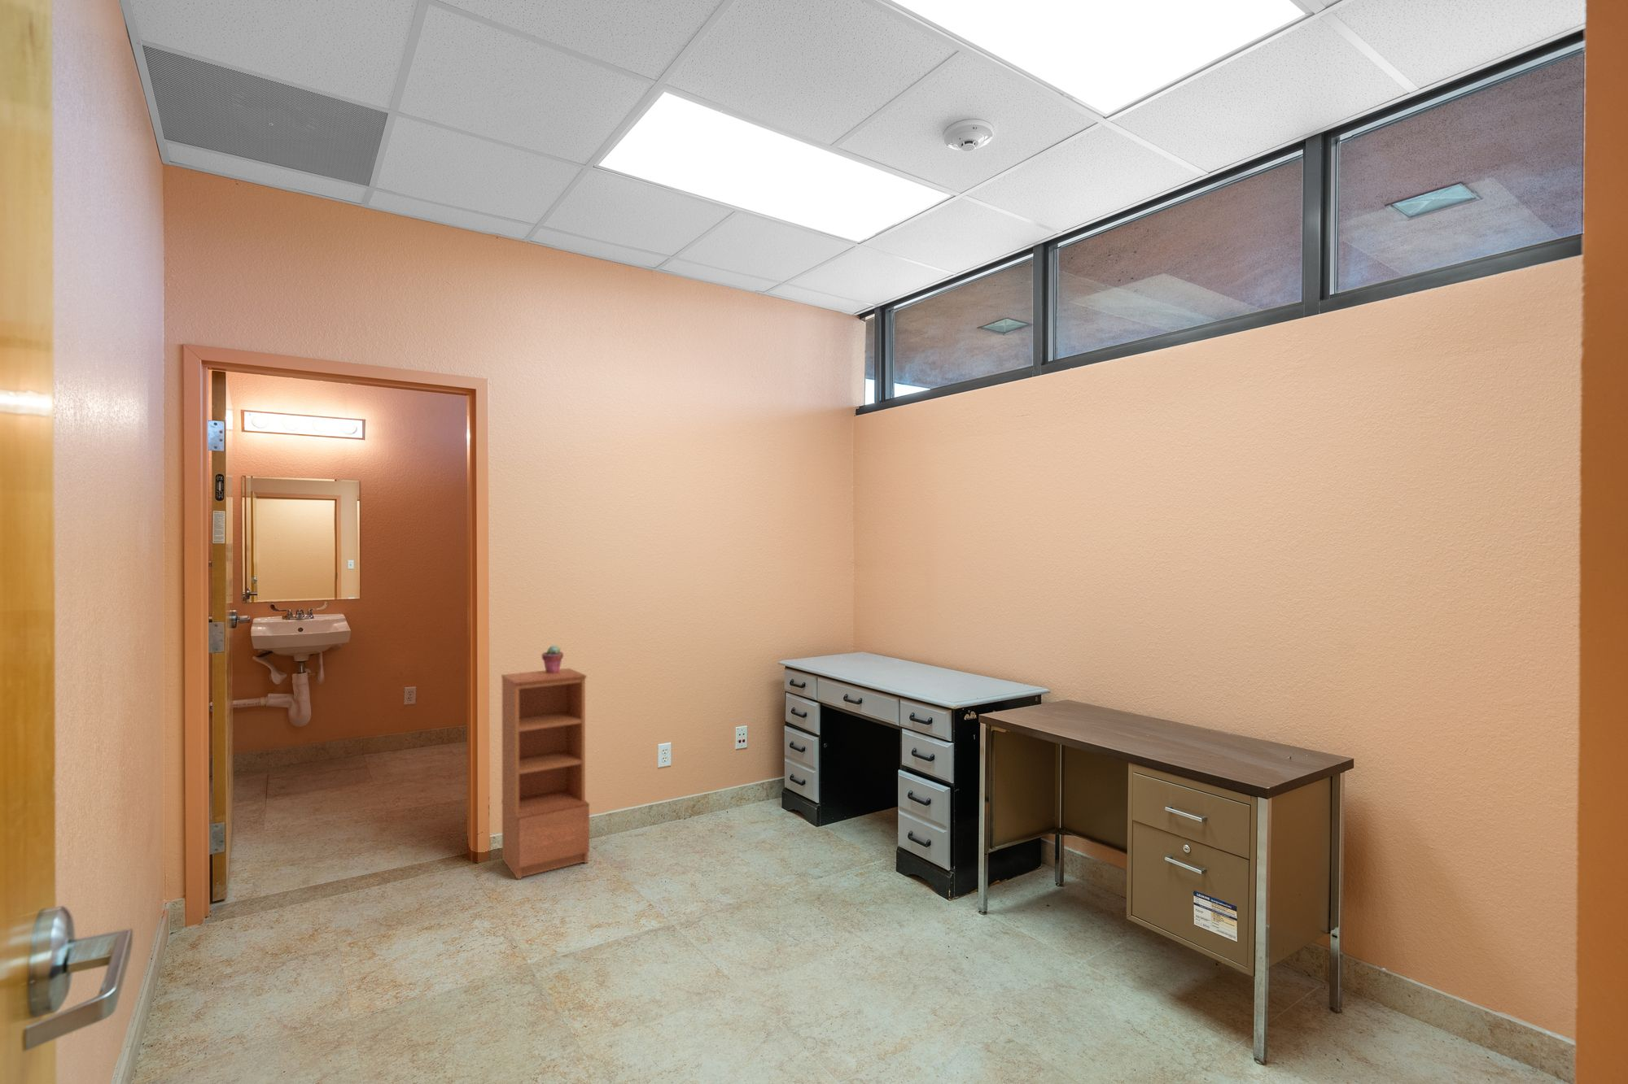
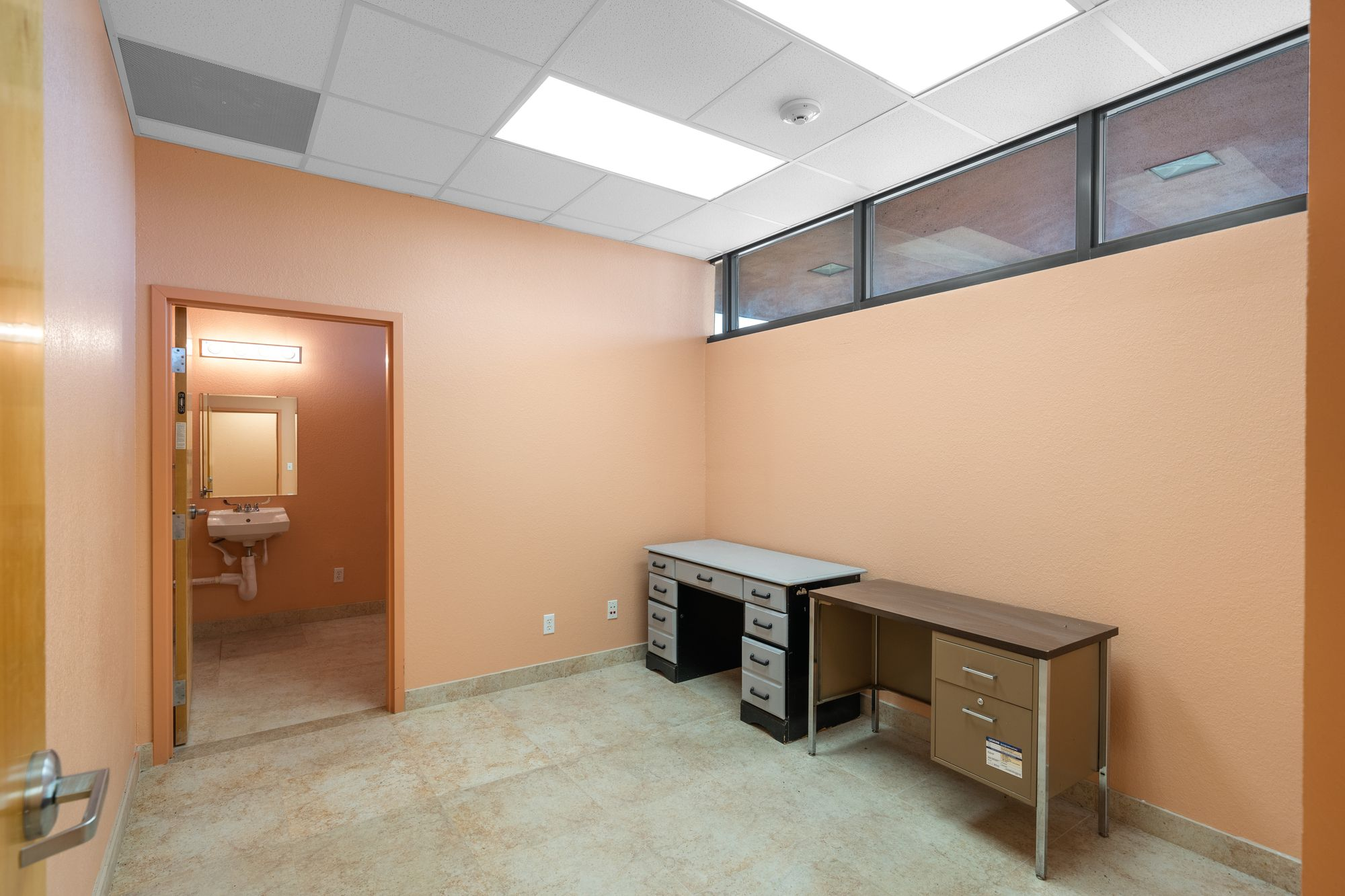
- bookcase (546, 768)
- potted succulent (552, 658)
